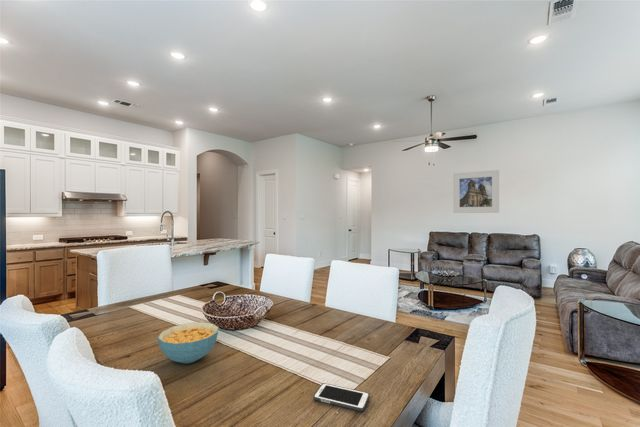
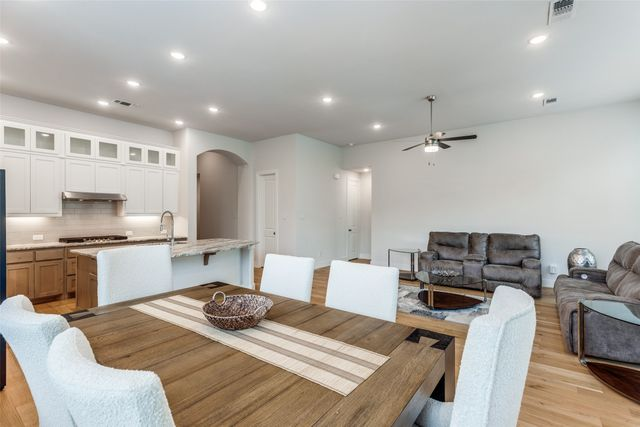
- cell phone (341, 396)
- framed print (475, 192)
- cereal bowl (189, 345)
